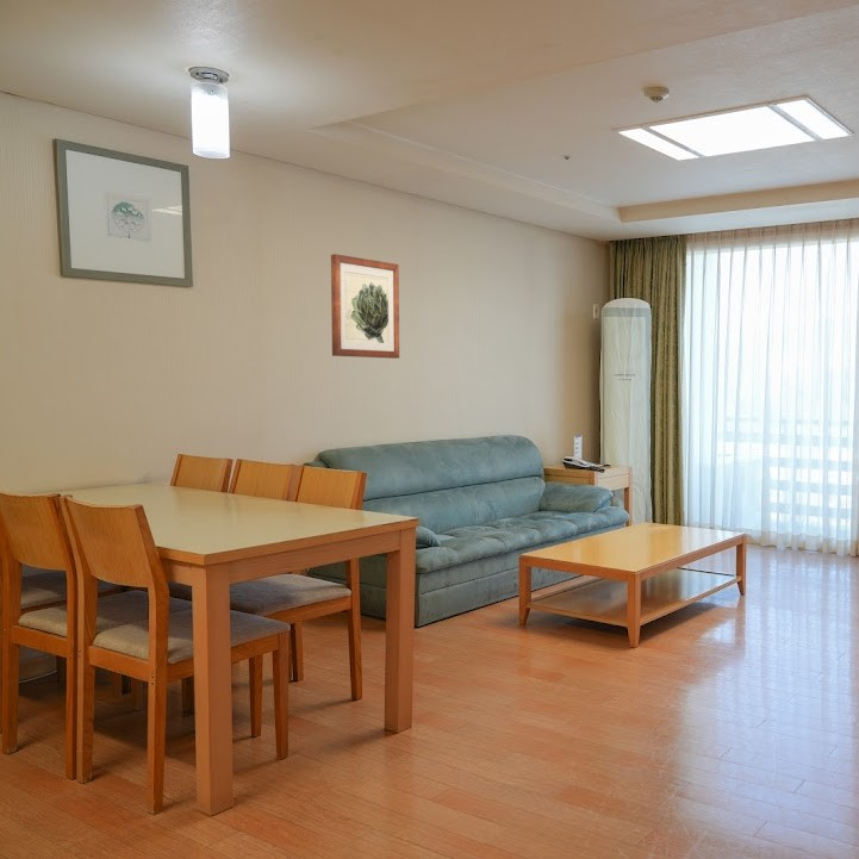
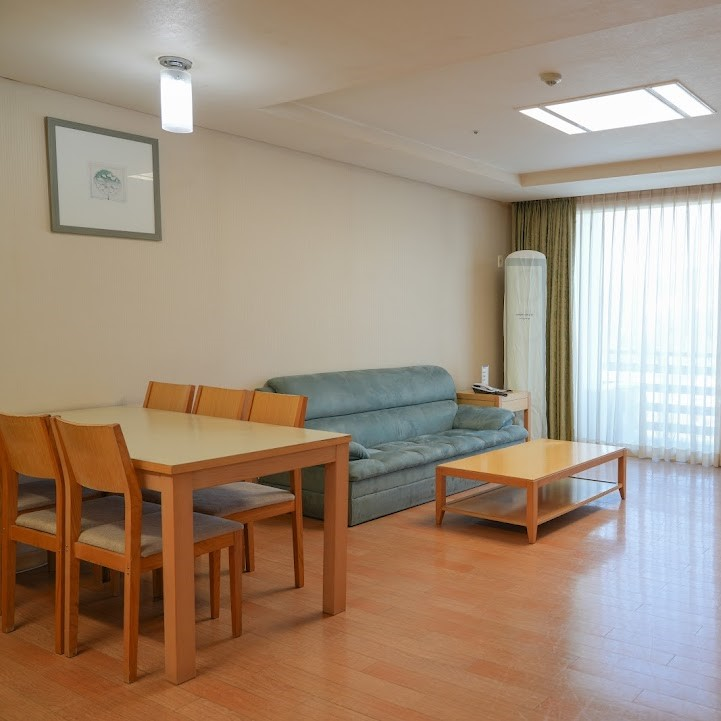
- wall art (366, 307)
